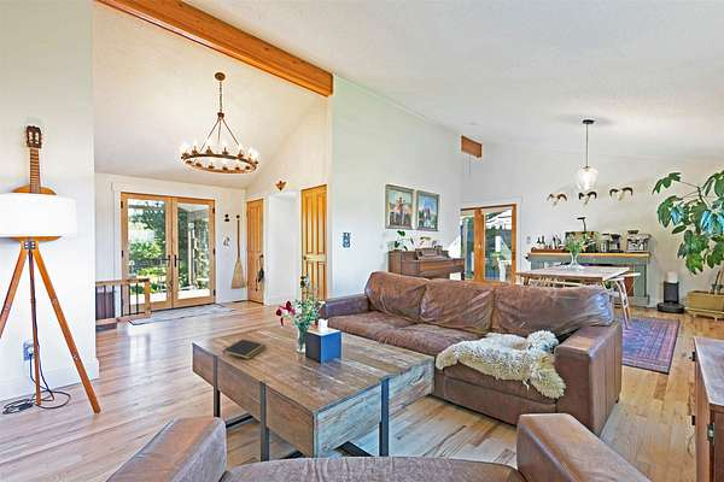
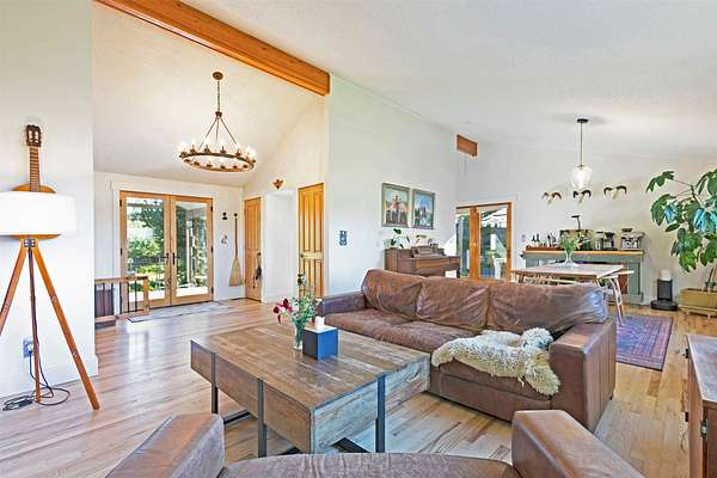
- notepad (245, 348)
